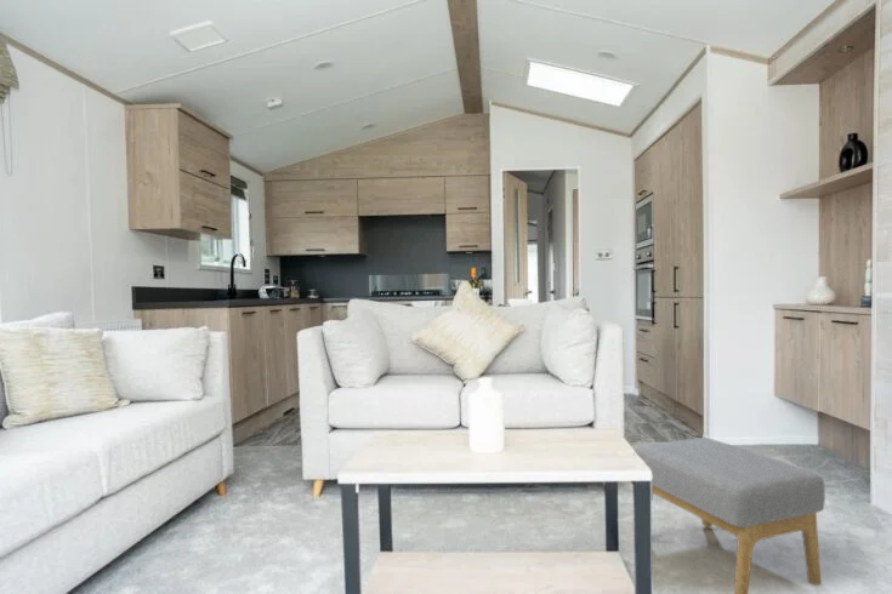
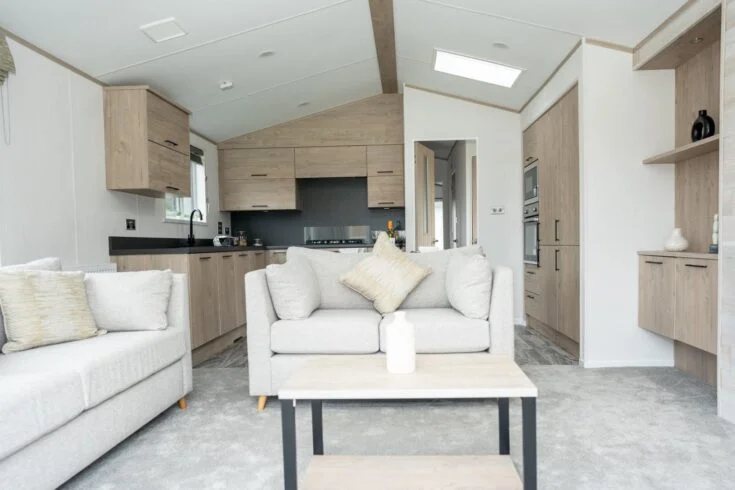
- footstool (721, 507)
